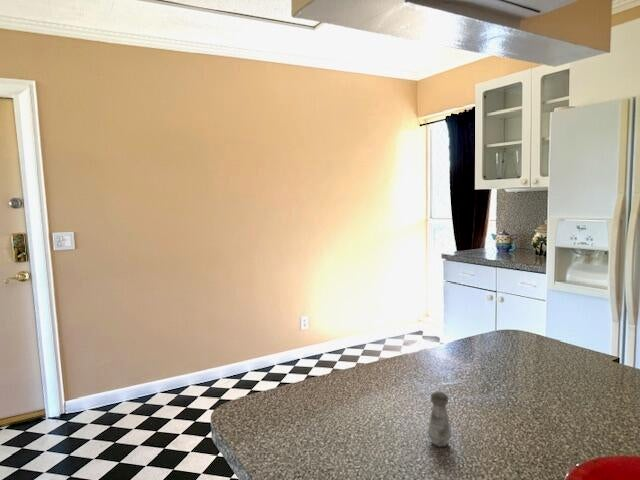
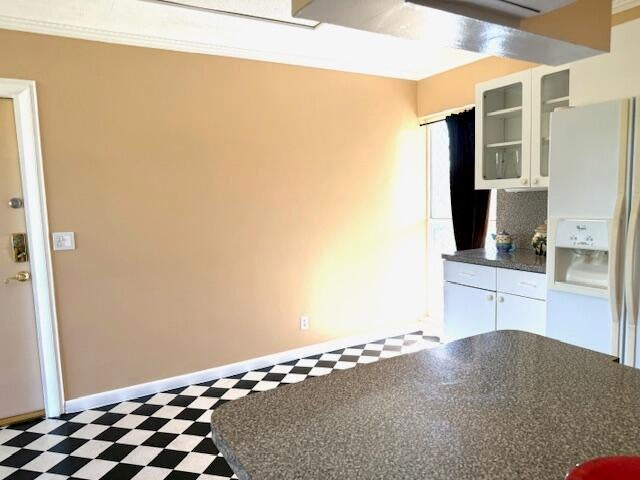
- salt shaker (439, 418)
